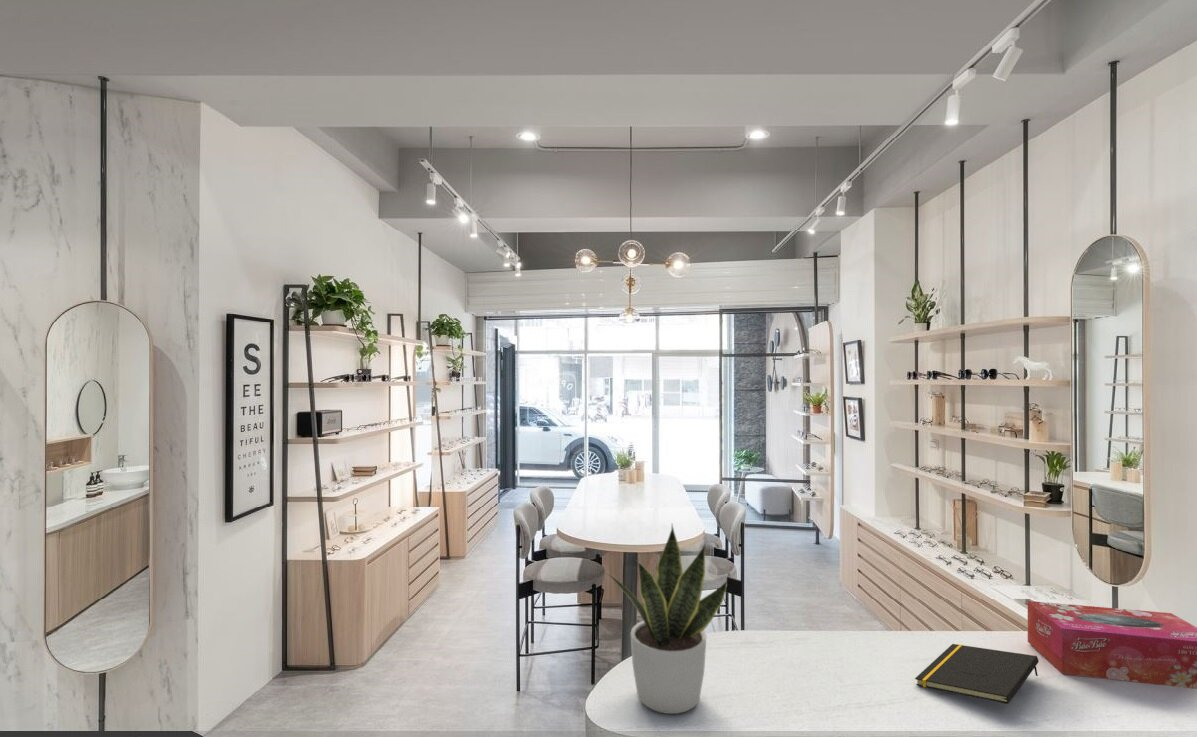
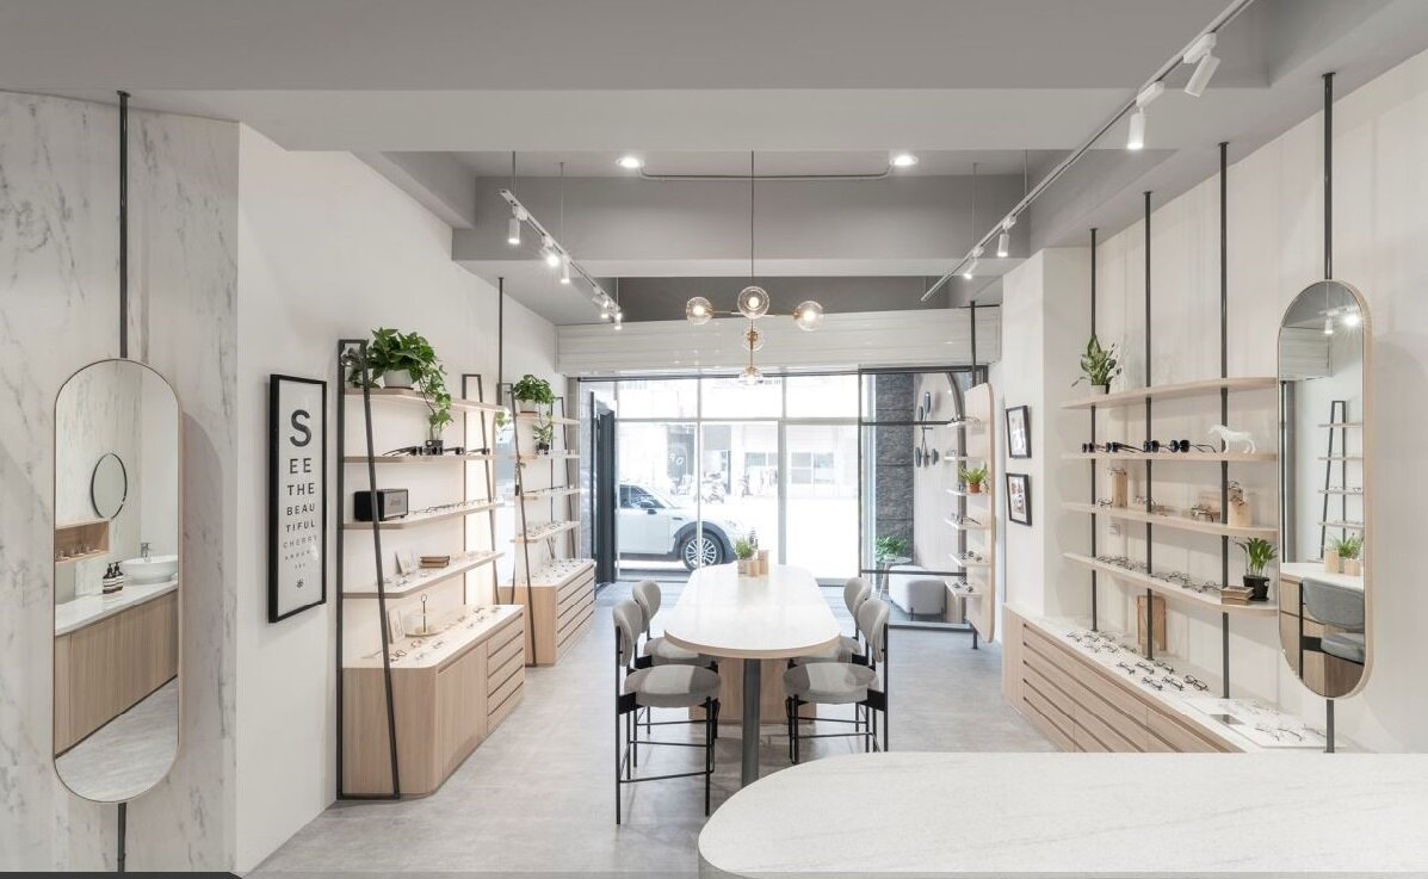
- potted plant (665, 611)
- notepad (977, 670)
- tissue box (1118, 642)
